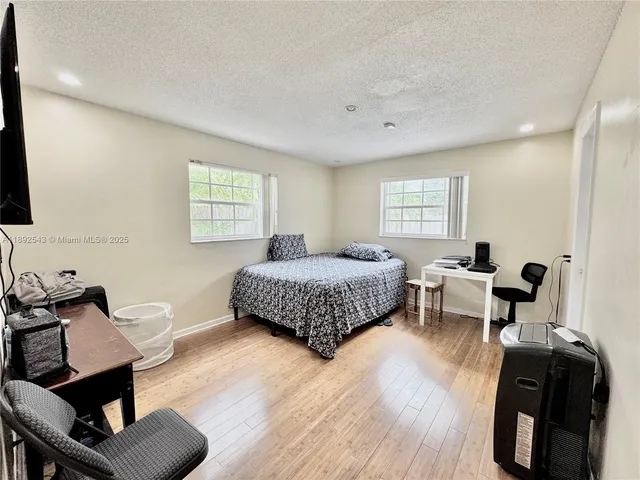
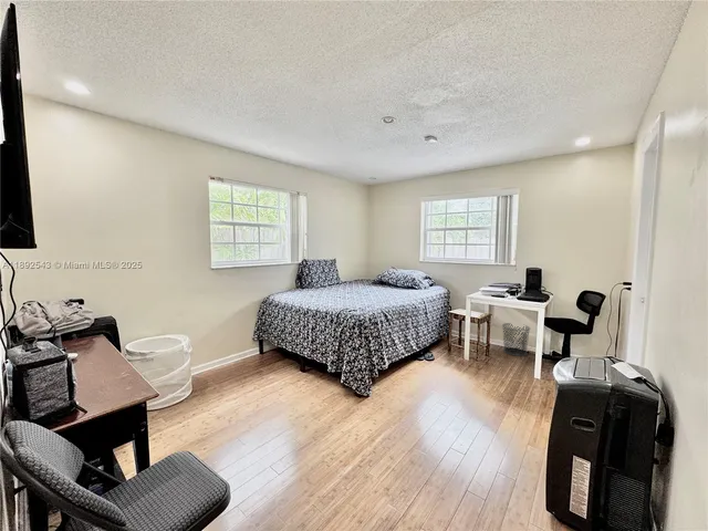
+ waste bin (514, 339)
